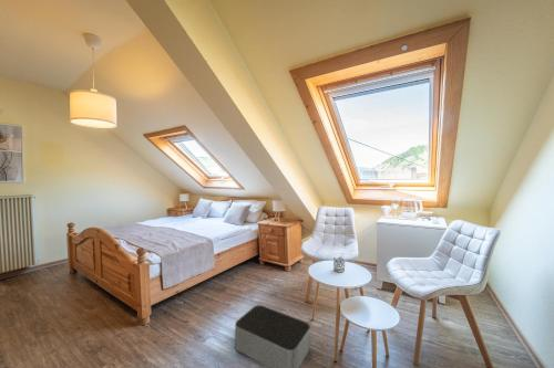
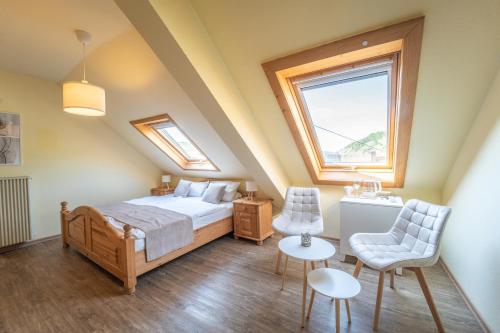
- storage bin (271, 335)
